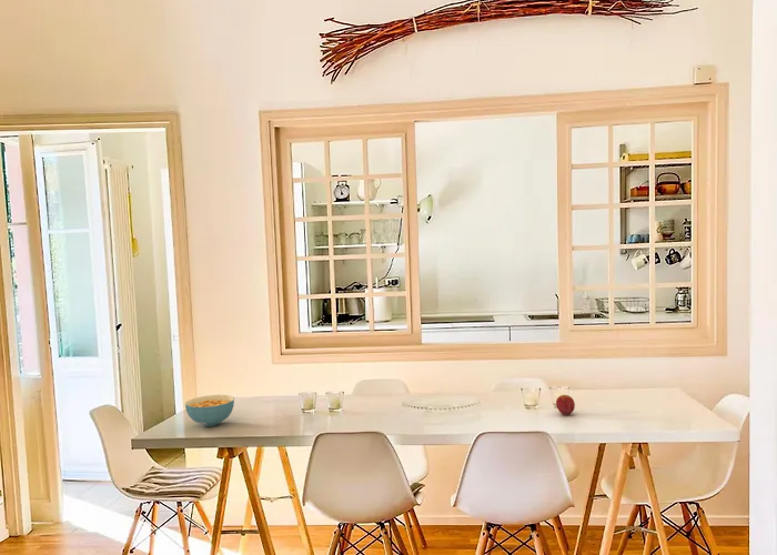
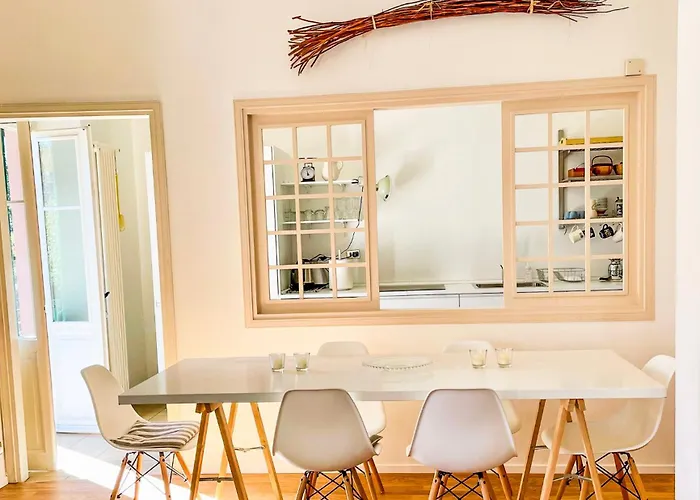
- cereal bowl (210, 412)
- fruit (565, 404)
